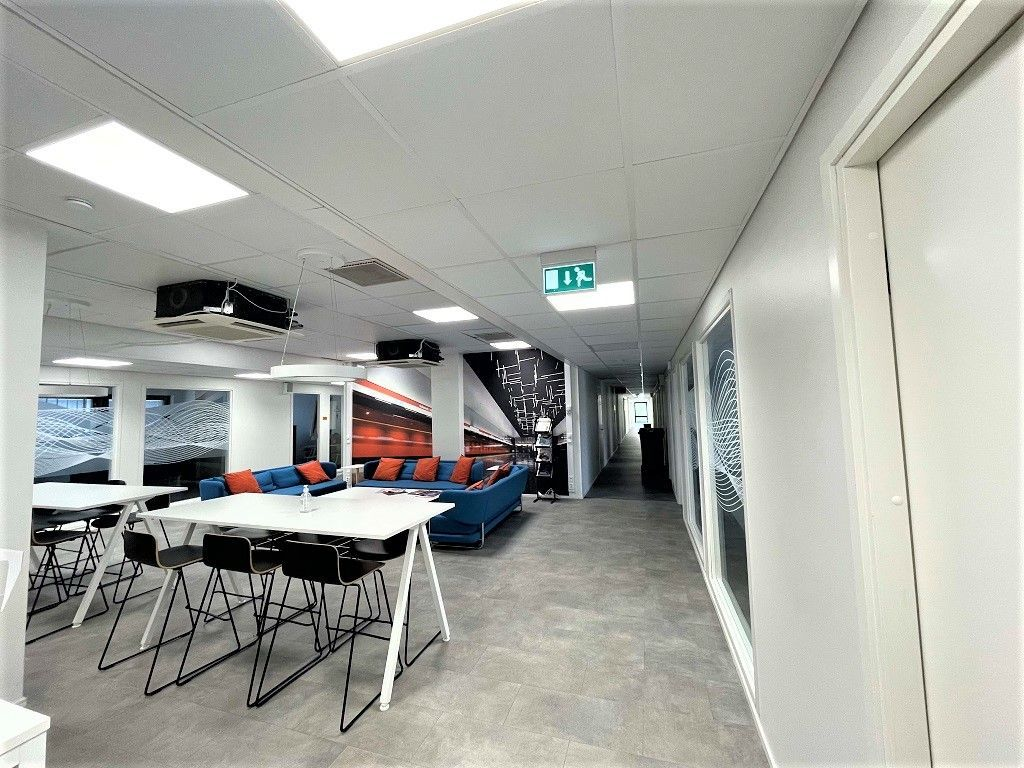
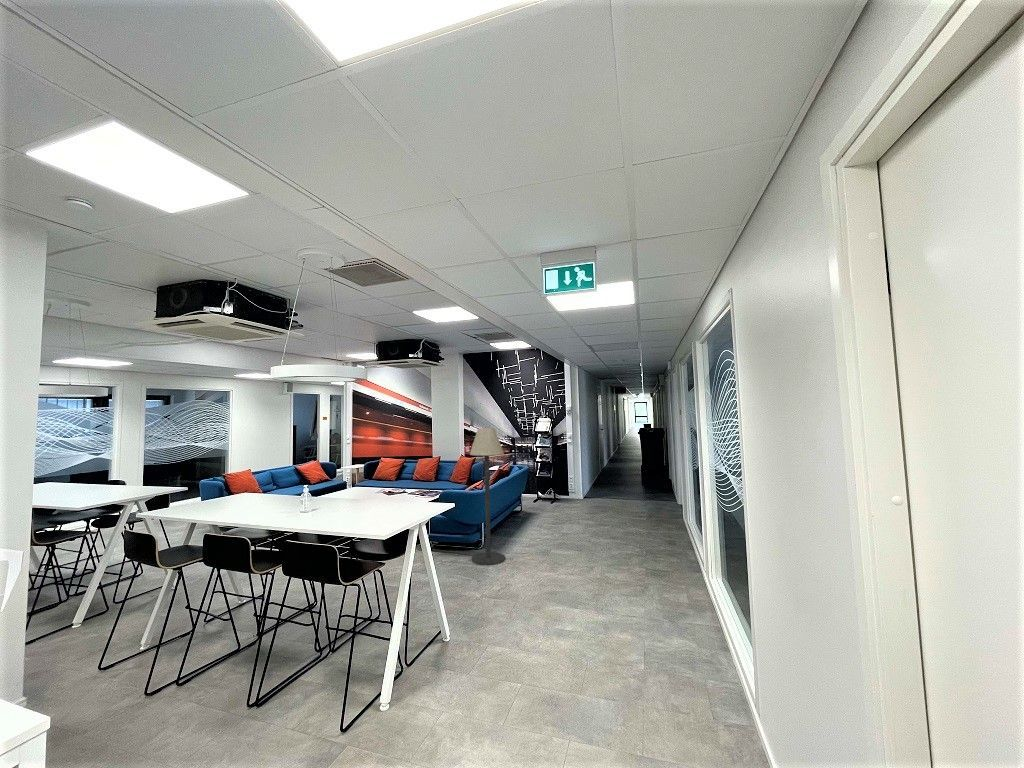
+ floor lamp (487, 493)
